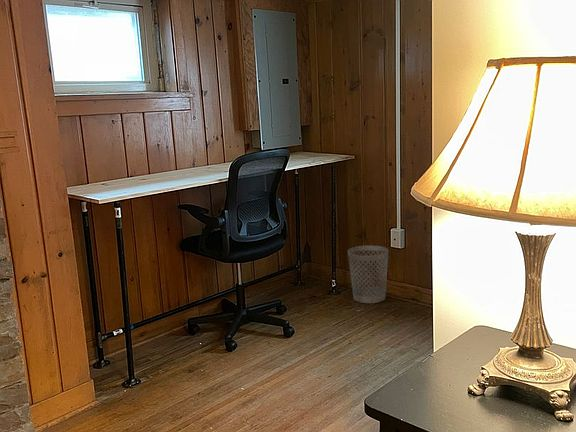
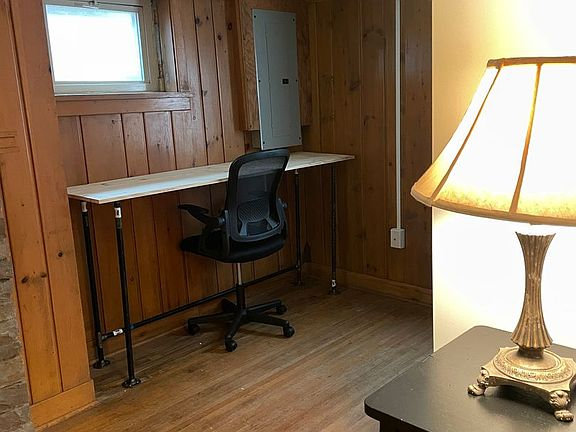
- wastebasket (369, 274)
